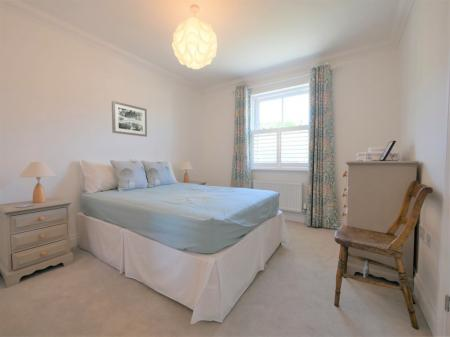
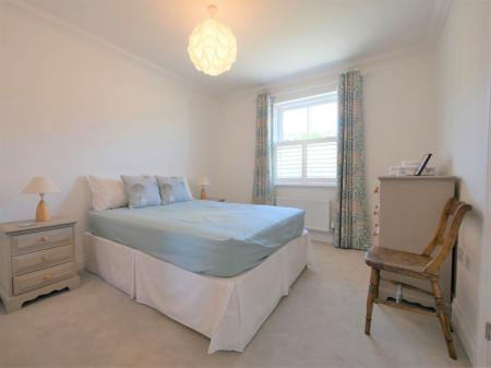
- wall art (130, 120)
